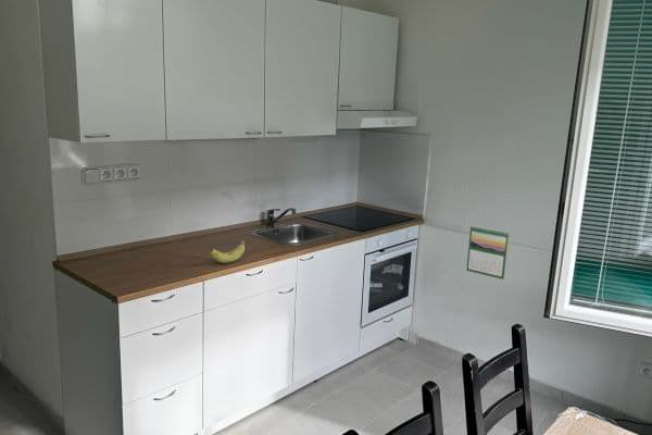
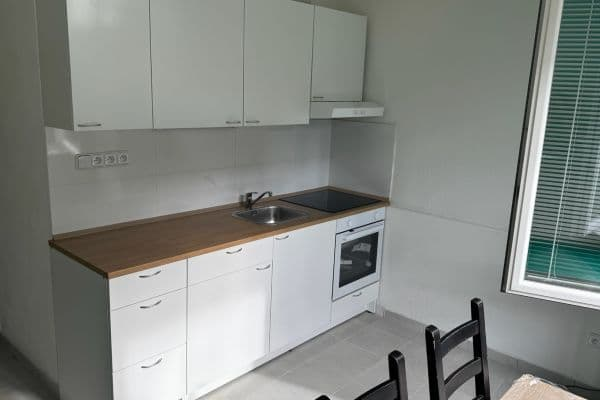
- fruit (230, 251)
- calendar (487, 251)
